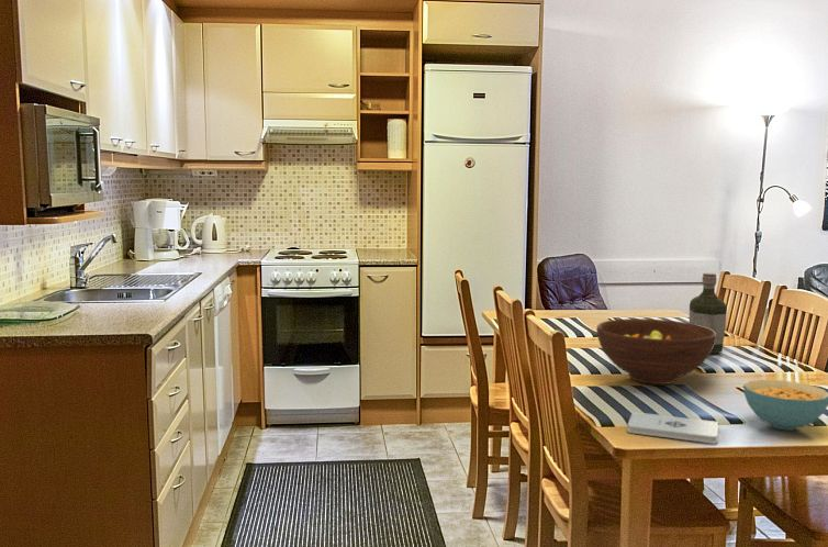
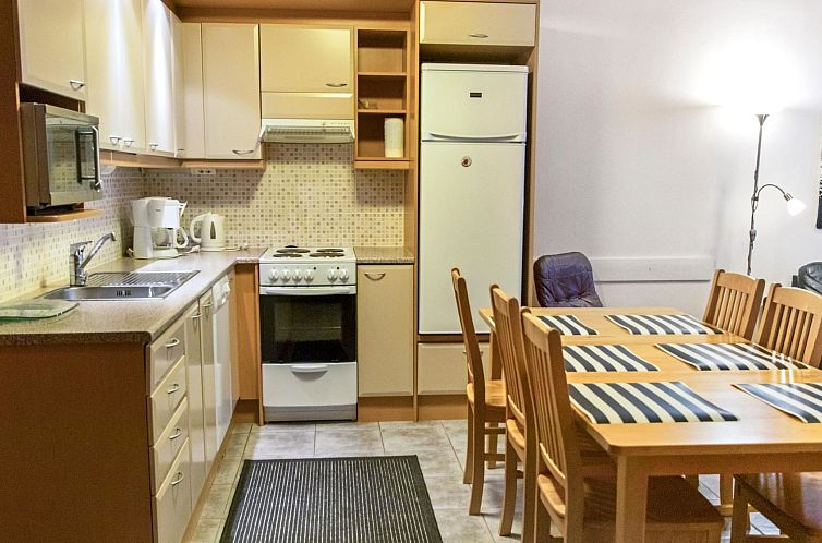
- notepad (672, 426)
- cereal bowl (784, 408)
- bottle (707, 312)
- fruit bowl (653, 354)
